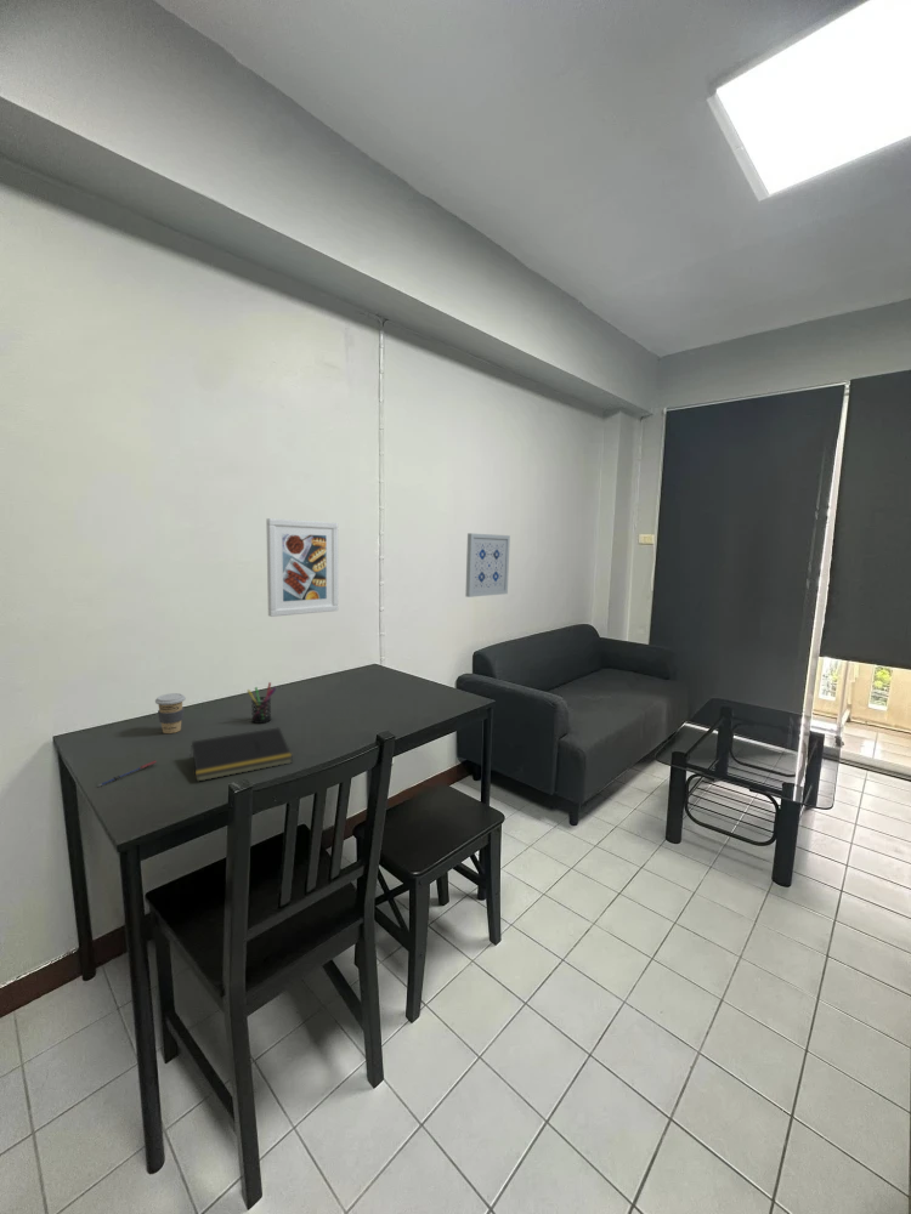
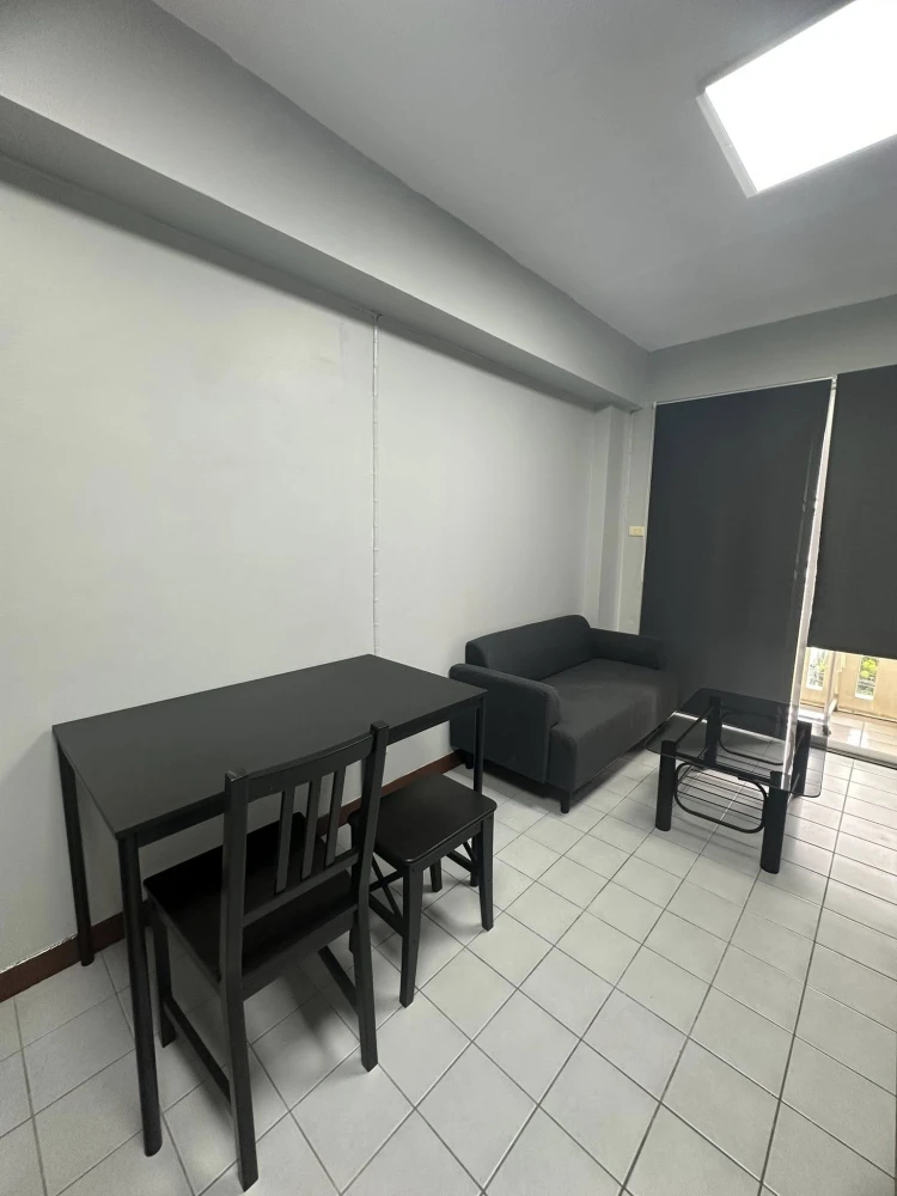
- pen holder (261, 702)
- coffee cup (170, 713)
- notepad (242, 751)
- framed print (304, 567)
- wall art (488, 565)
- pen (128, 772)
